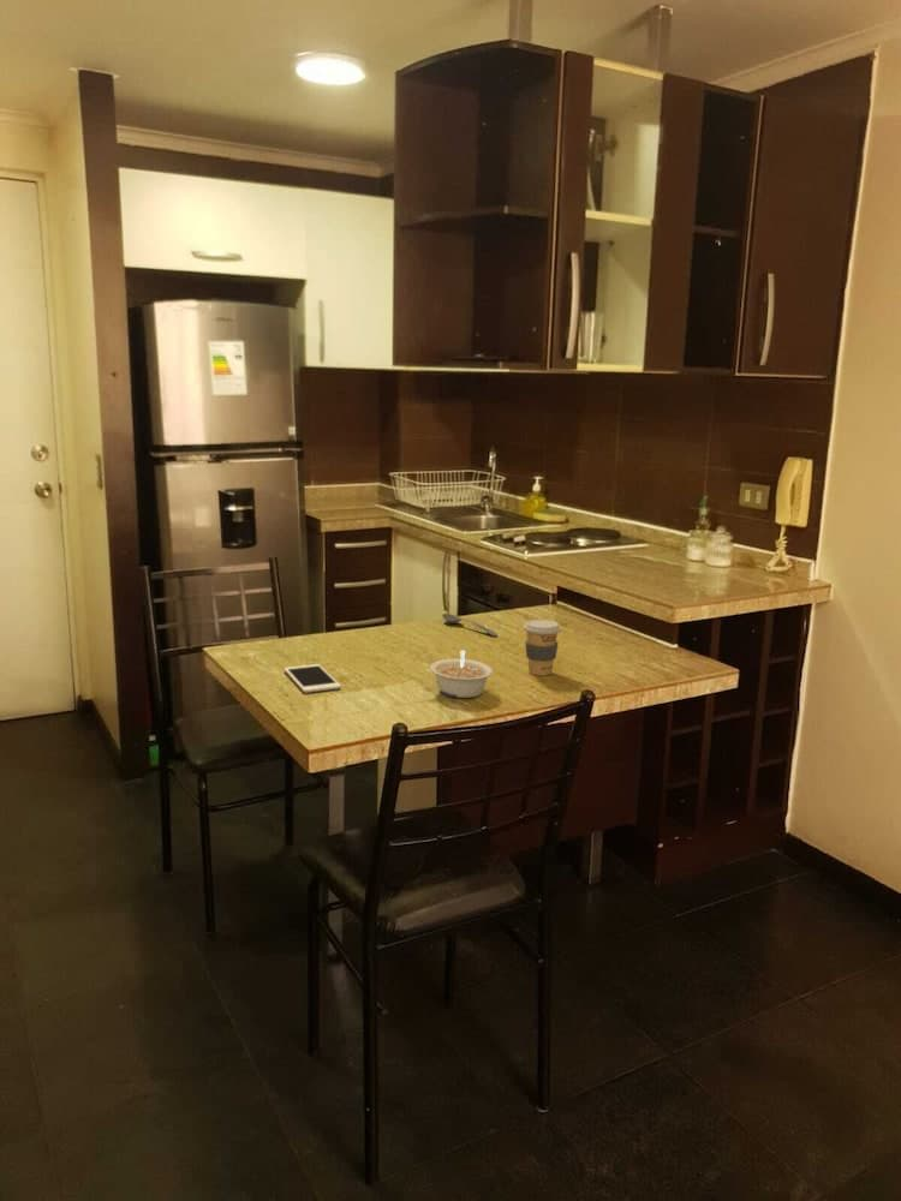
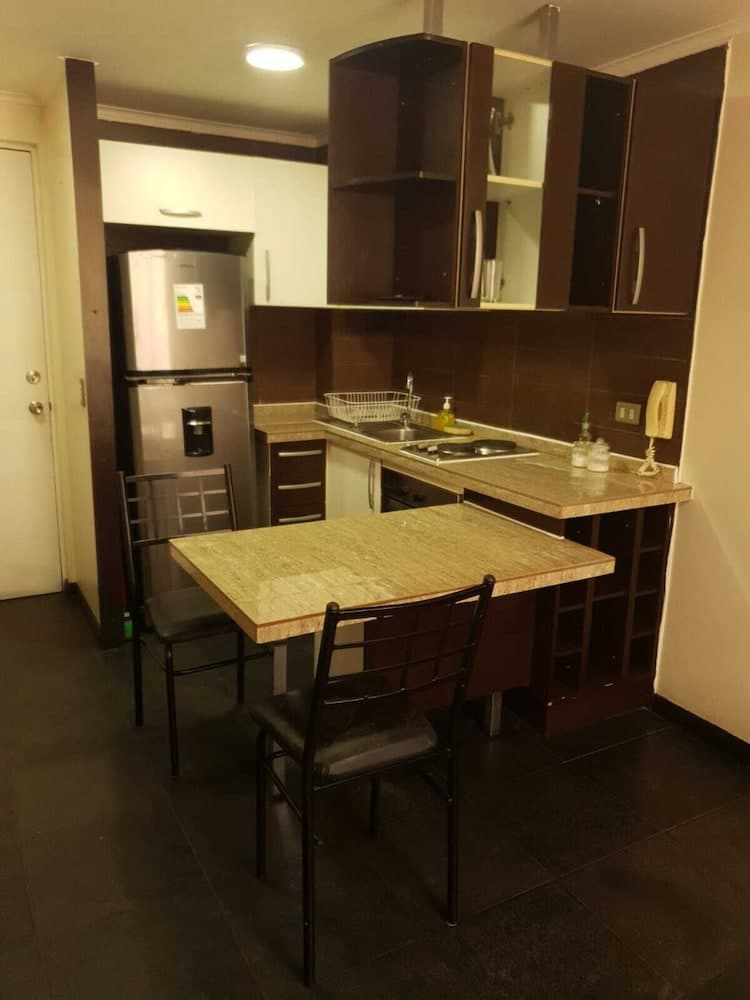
- cell phone (311, 677)
- soupspoon (471, 622)
- legume (459, 676)
- coffee cup (541, 647)
